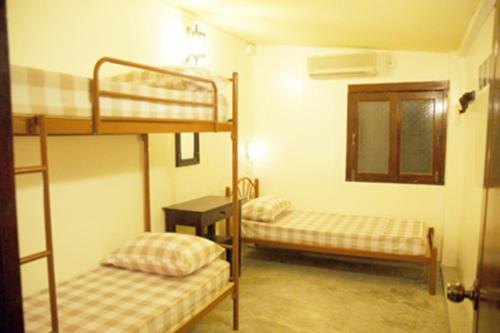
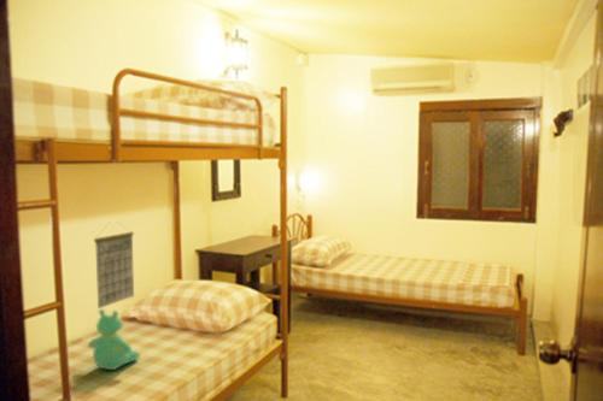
+ teddy bear (115, 336)
+ calendar (115, 260)
